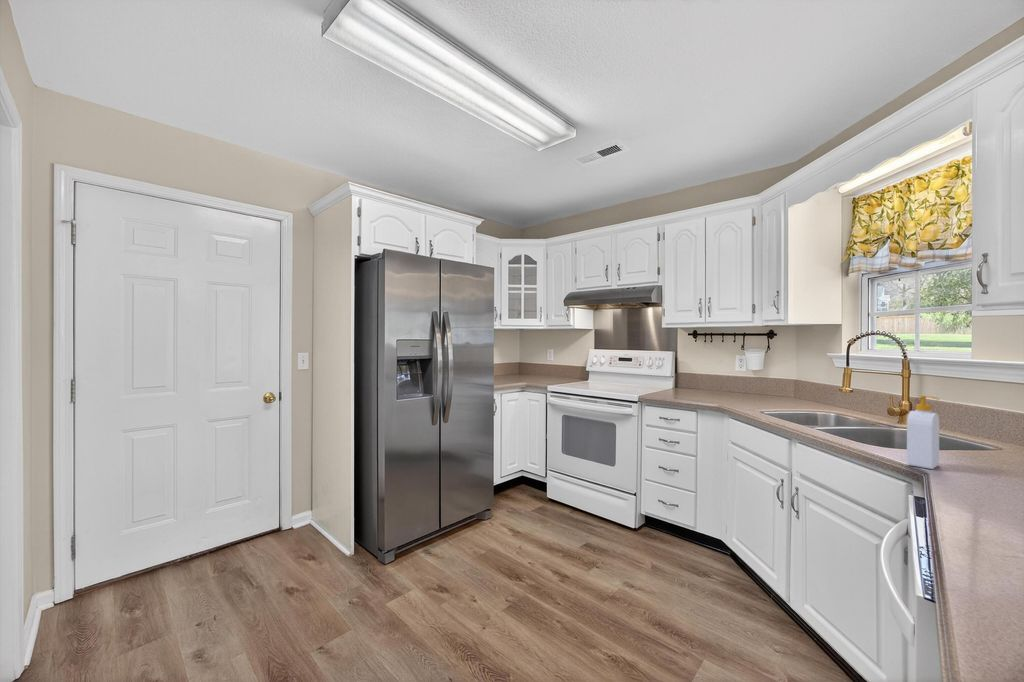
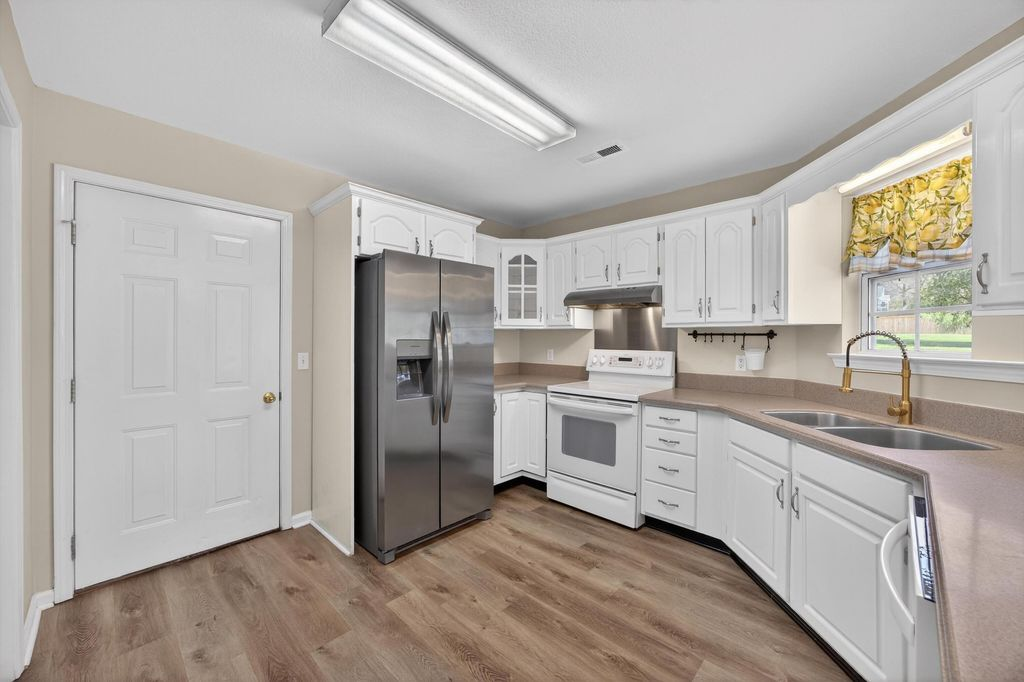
- soap bottle (924, 430)
